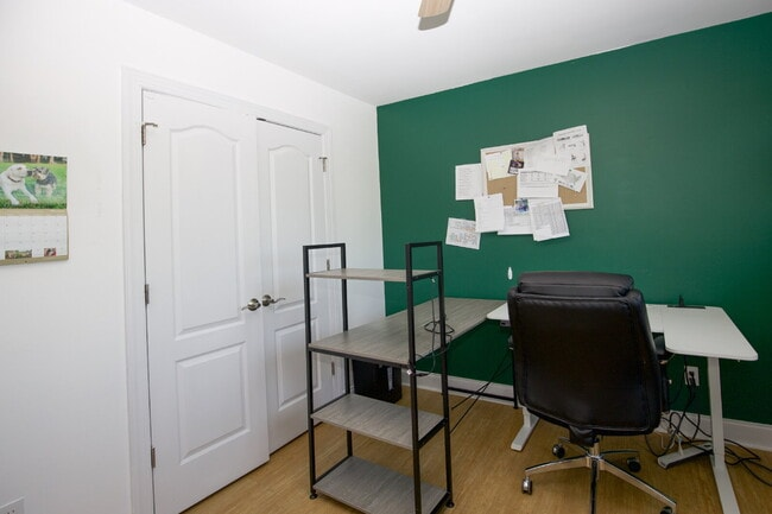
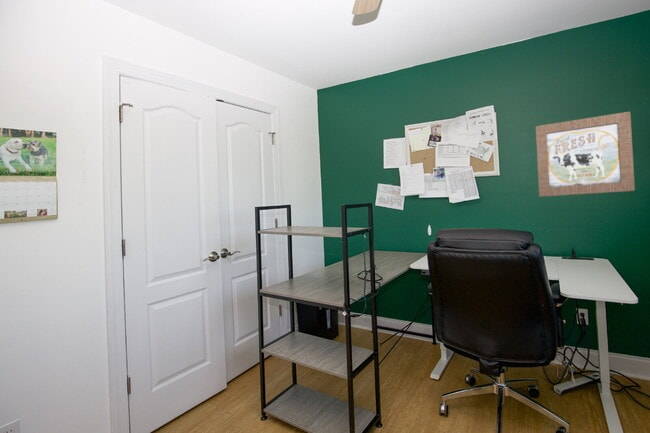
+ wall art (581, 156)
